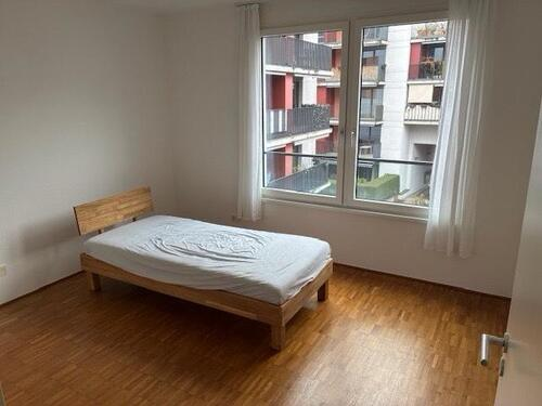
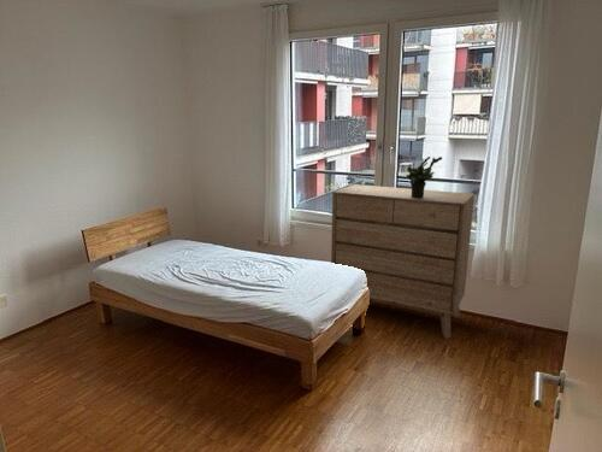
+ potted plant (423, 176)
+ dresser (399, 254)
